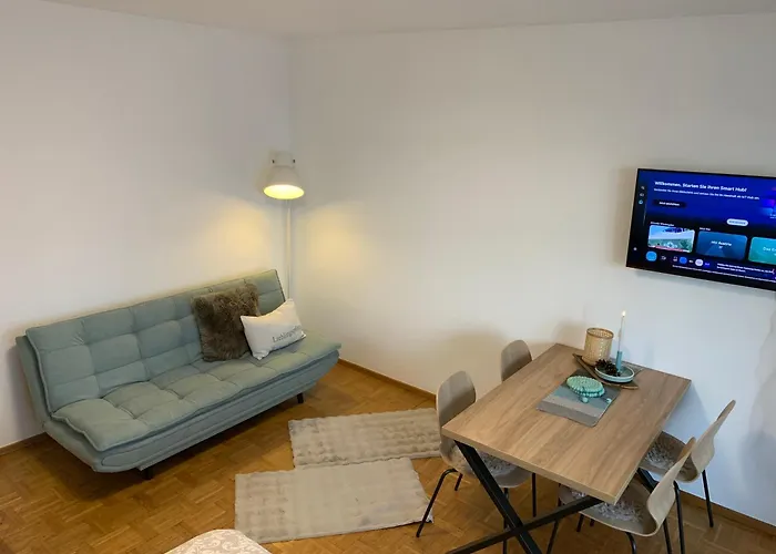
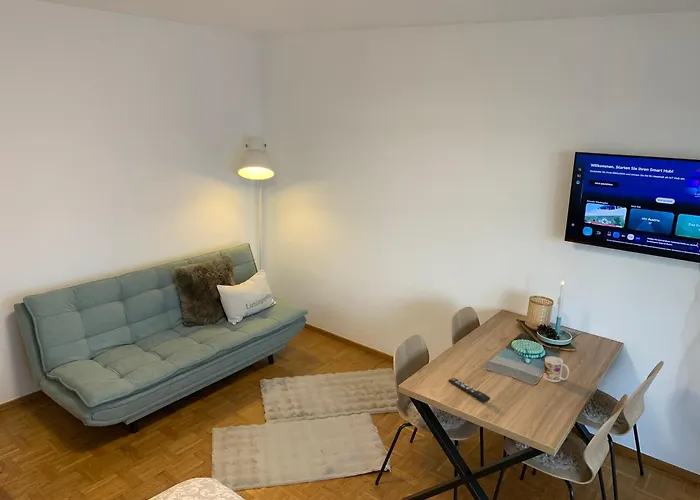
+ remote control (468, 389)
+ mug (556, 370)
